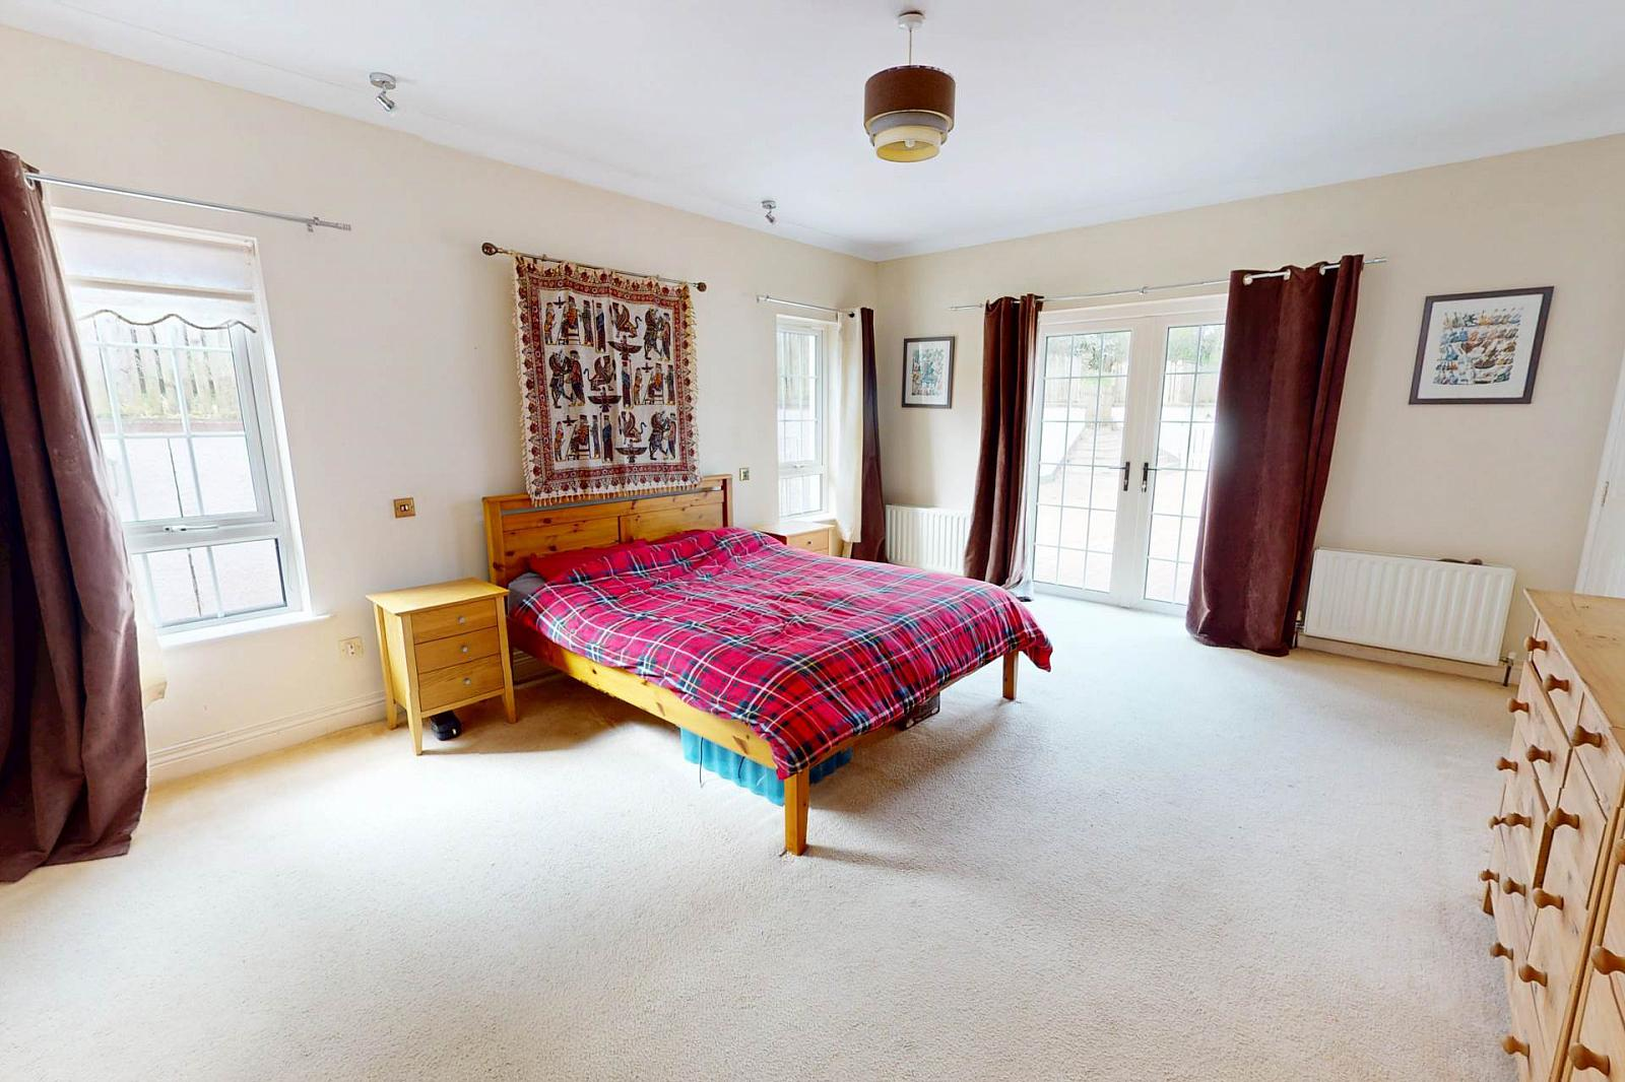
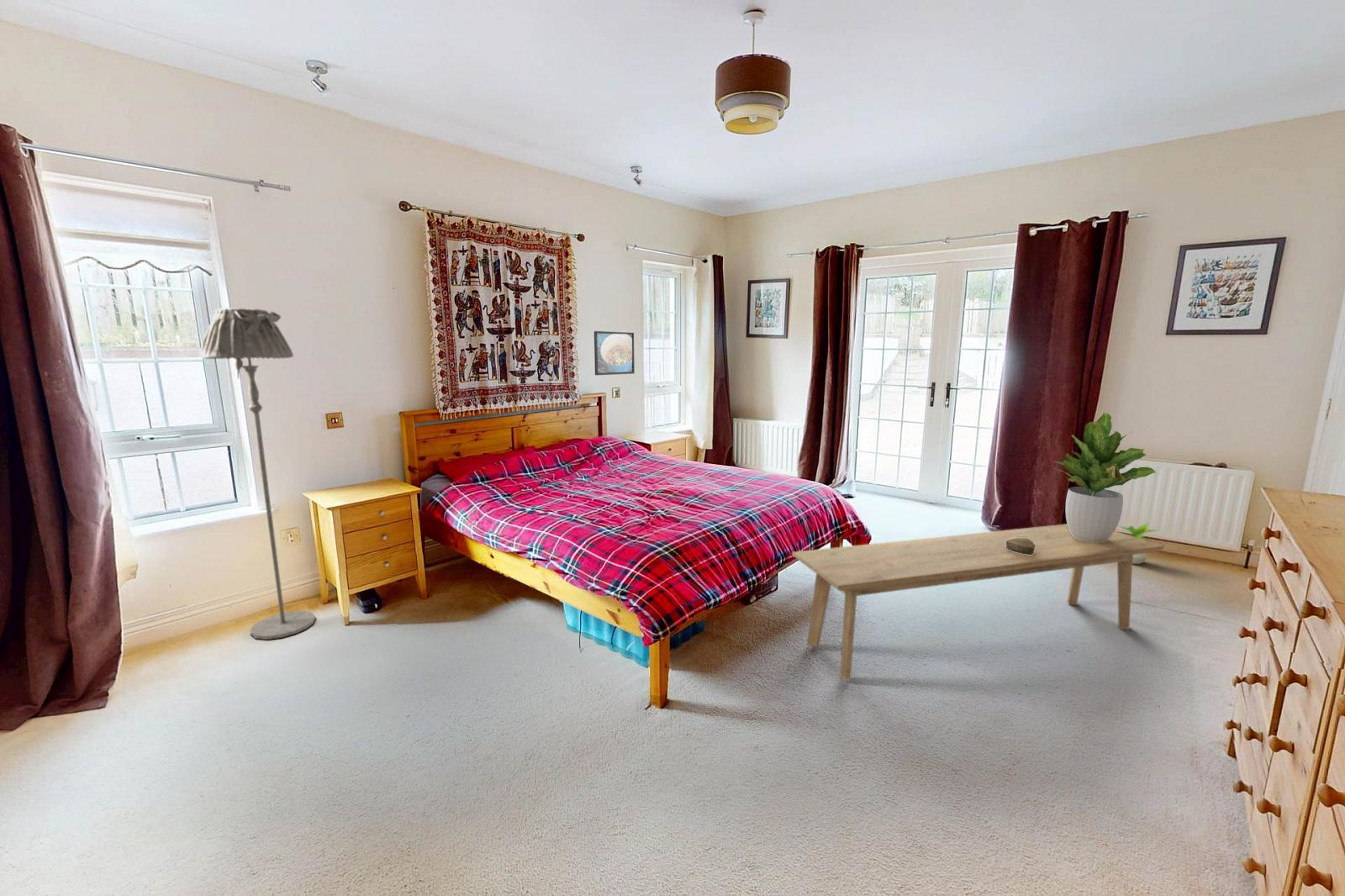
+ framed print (614, 353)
+ bench (977, 580)
+ potted plant (1137, 537)
+ decorative box (1021, 543)
+ floor lamp (263, 475)
+ potted plant (1097, 477)
